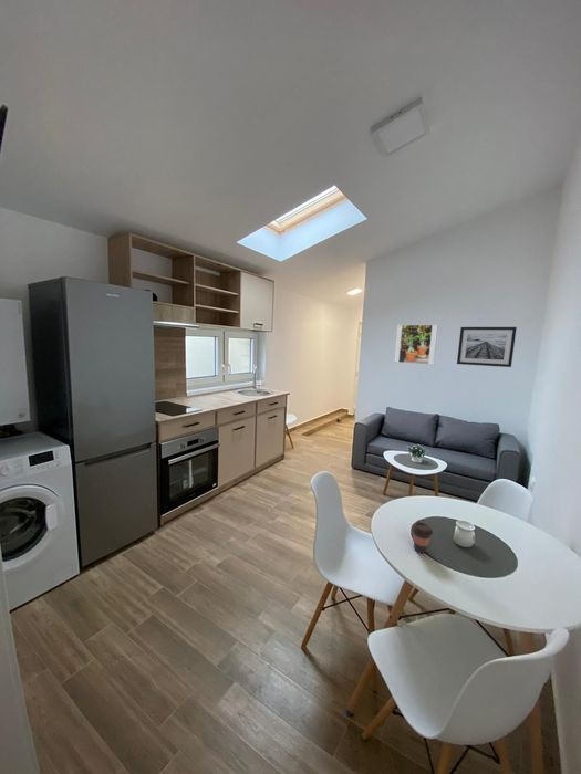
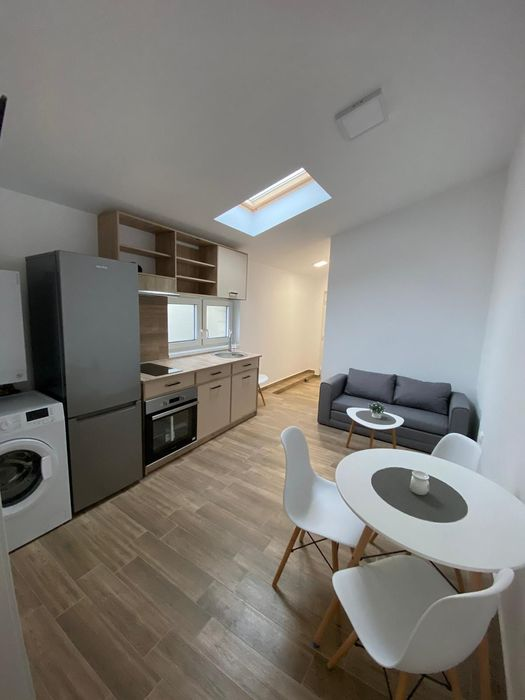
- coffee cup (421, 537)
- wall art (485, 346)
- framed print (415, 344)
